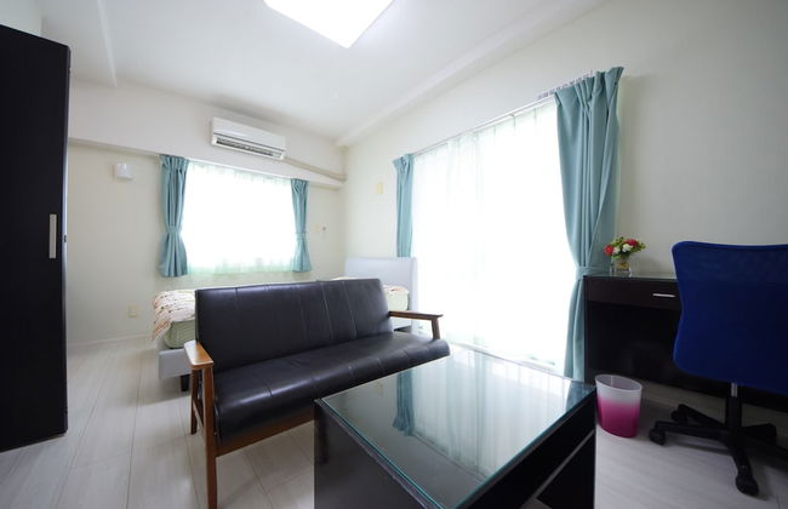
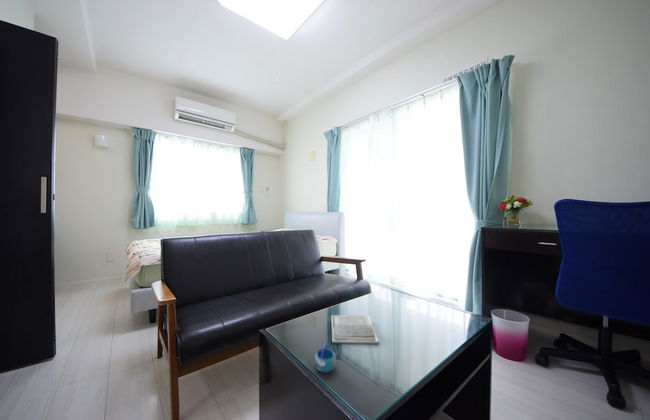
+ book (352, 326)
+ mug (325, 357)
